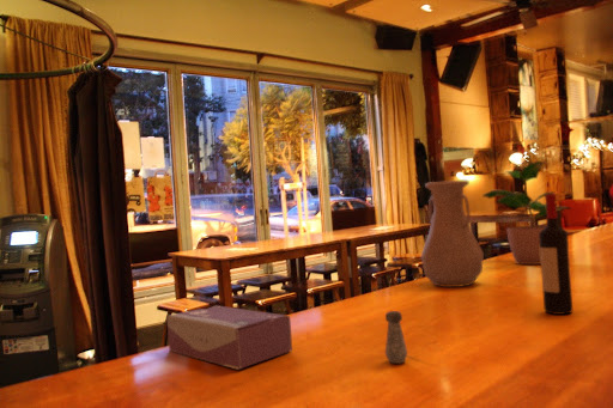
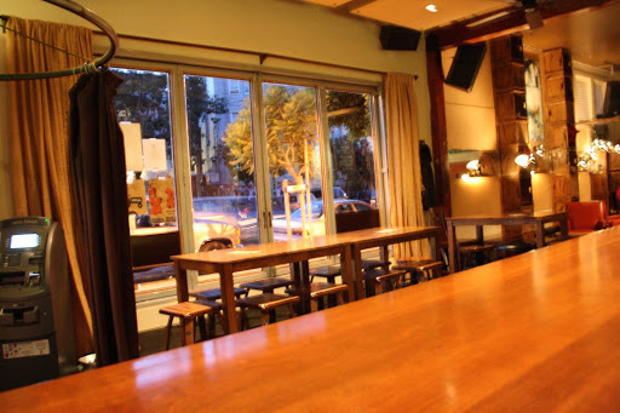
- tissue box (227, 331)
- potted plant (528, 209)
- salt shaker (395, 336)
- vase (449, 232)
- wine bottle (554, 252)
